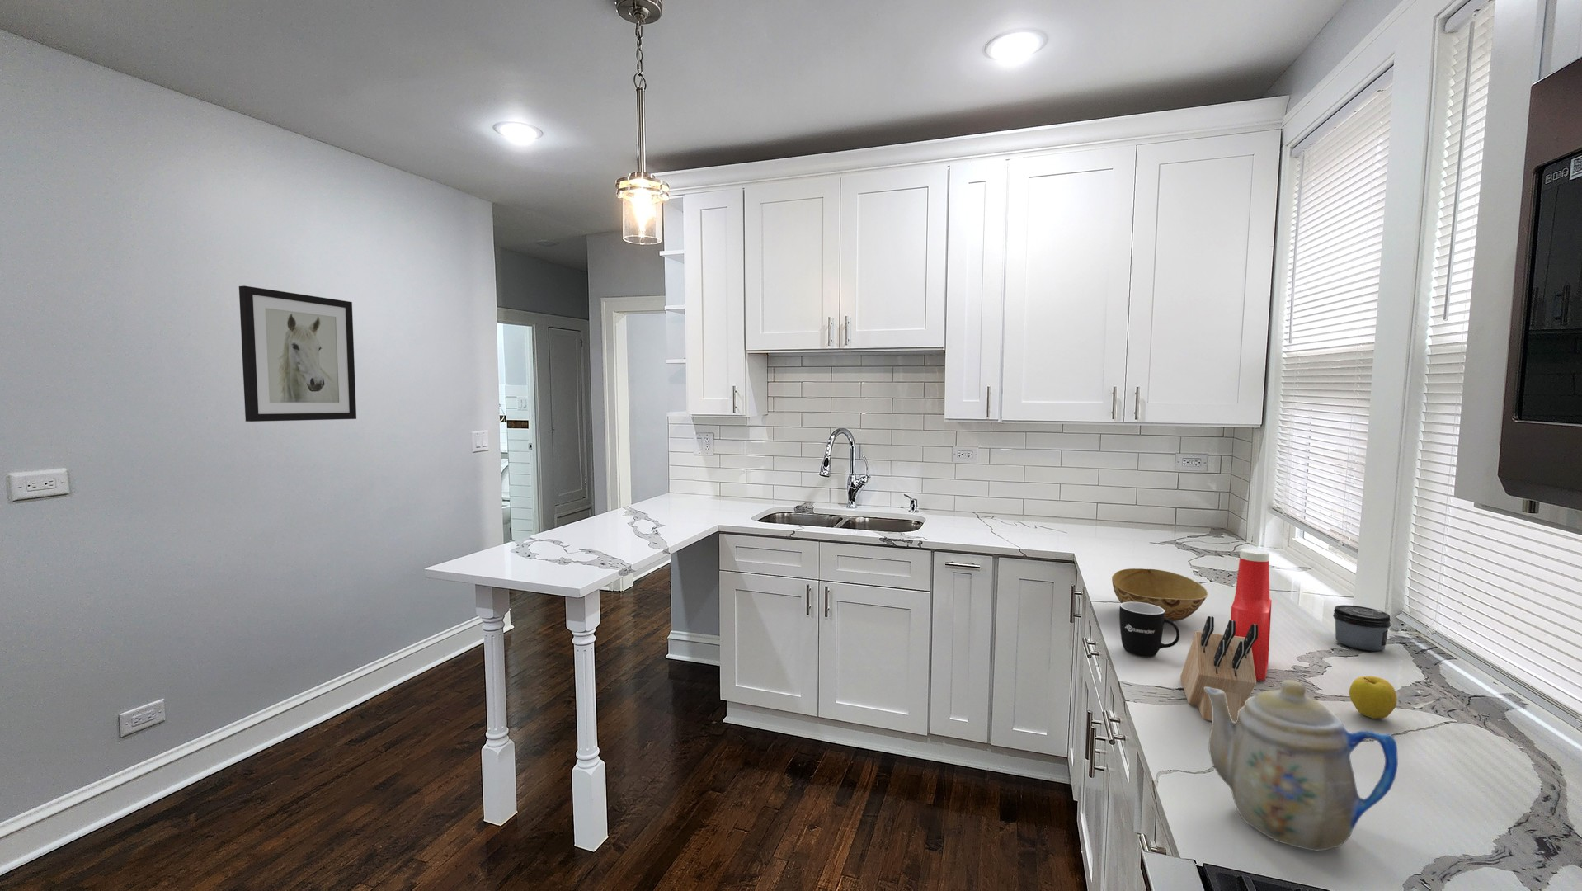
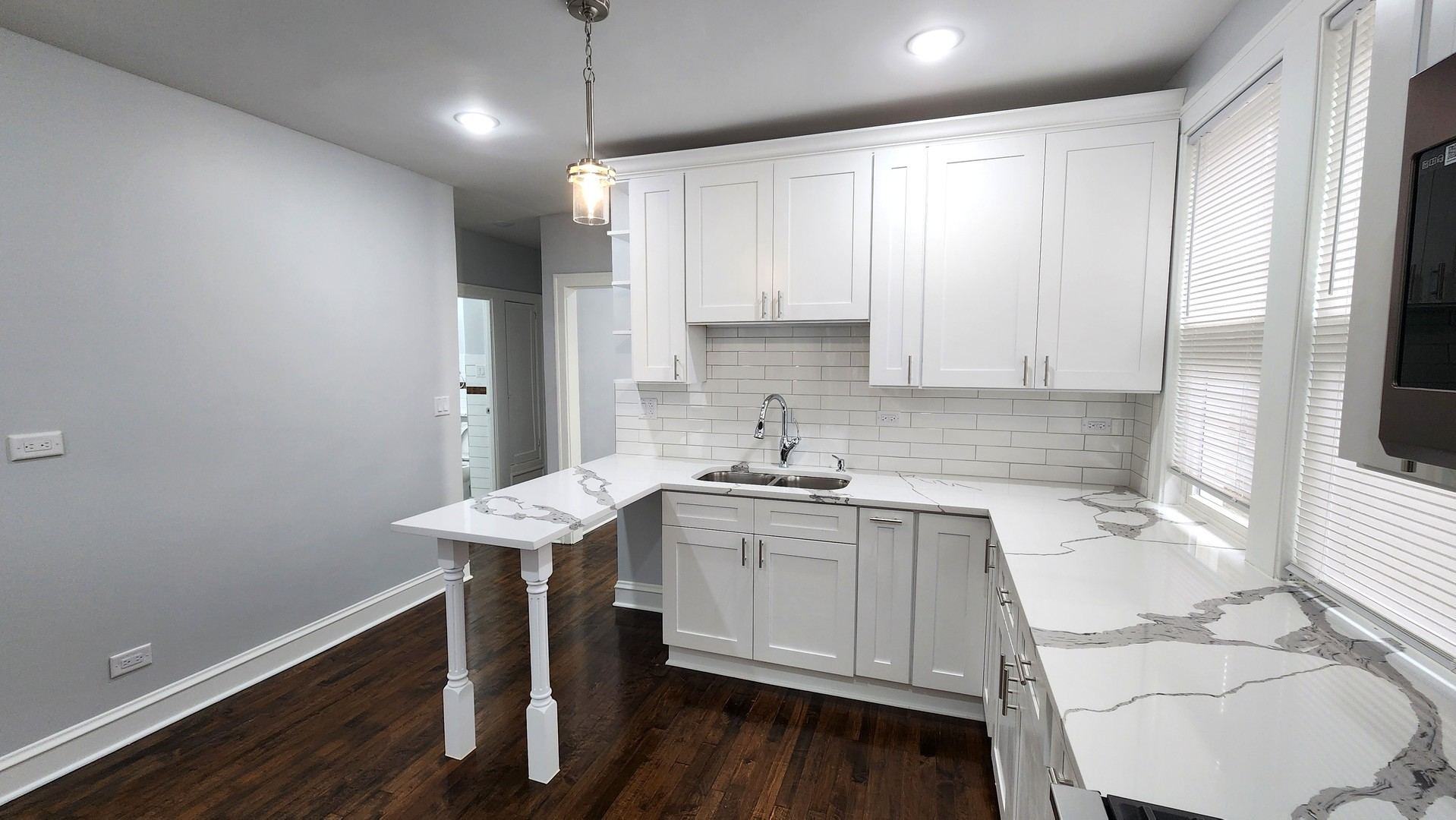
- wall art (302, 357)
- mug (1148, 631)
- jar (1360, 628)
- teapot (1290, 754)
- apple (1372, 697)
- bowl (1157, 599)
- soap bottle (1252, 610)
- knife block (1217, 656)
